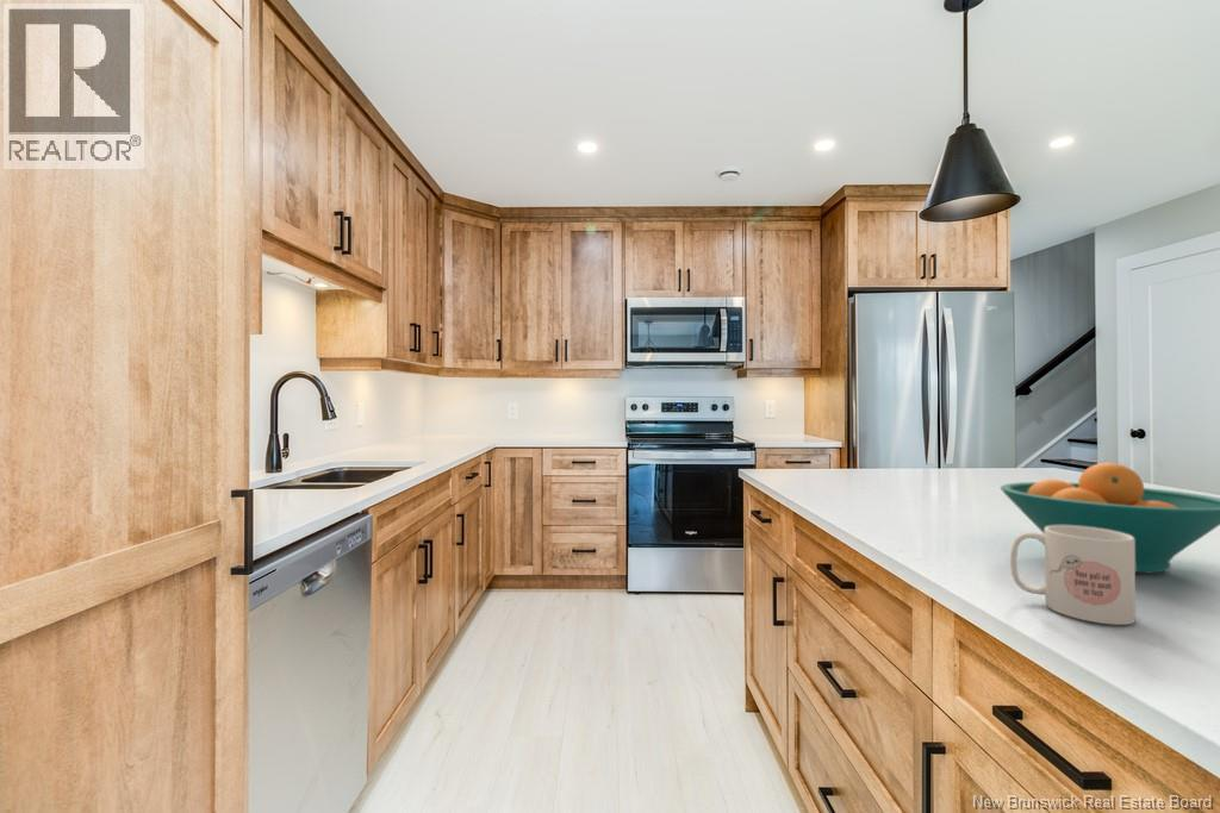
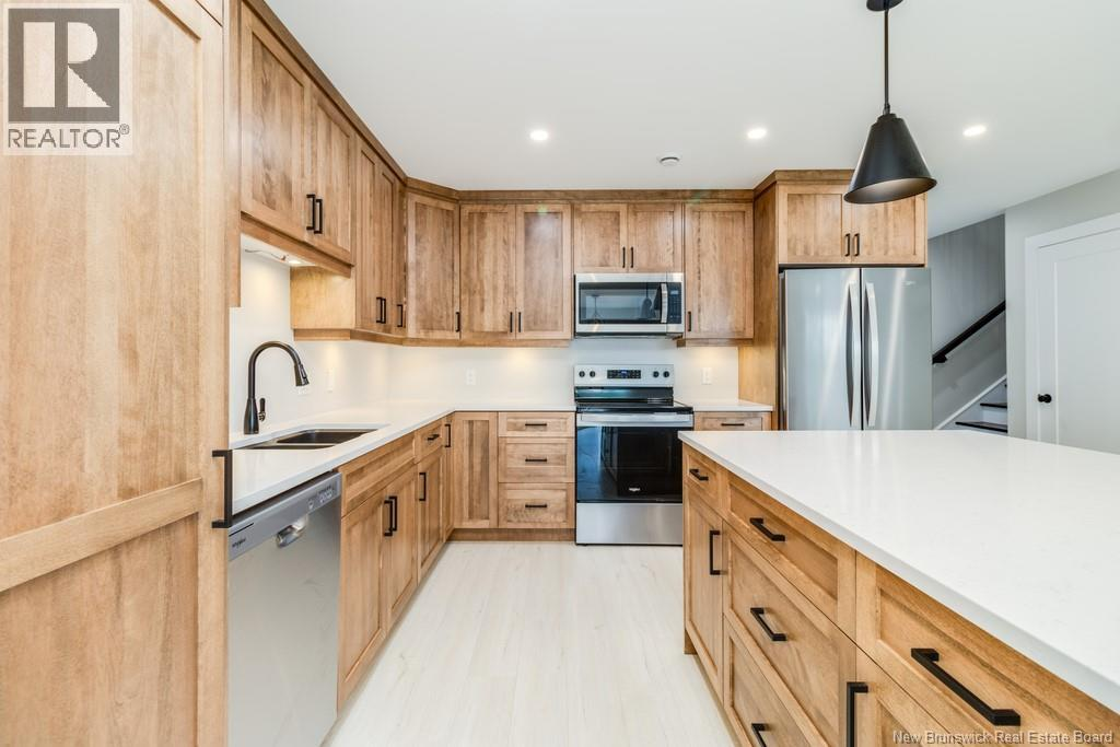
- mug (1069, 568)
- fruit bowl (1108, 512)
